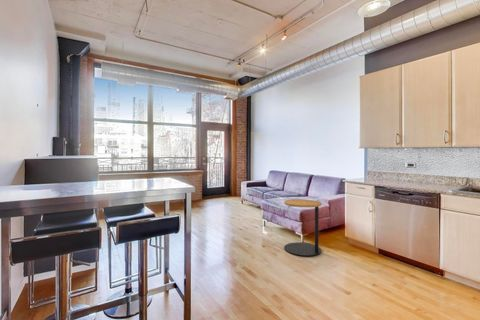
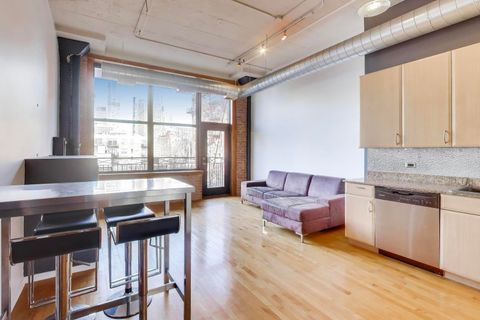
- side table (315, 225)
